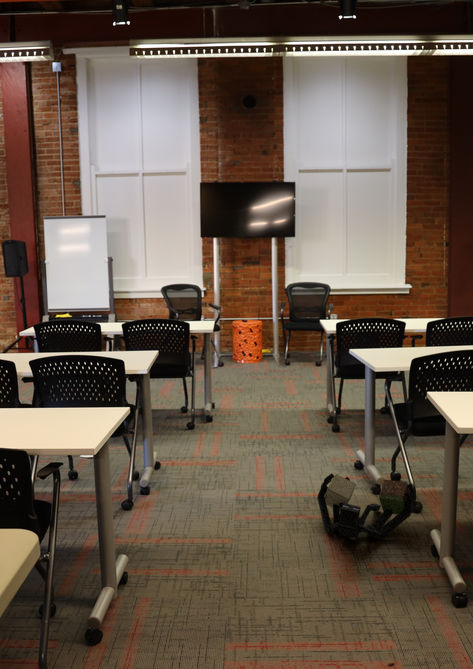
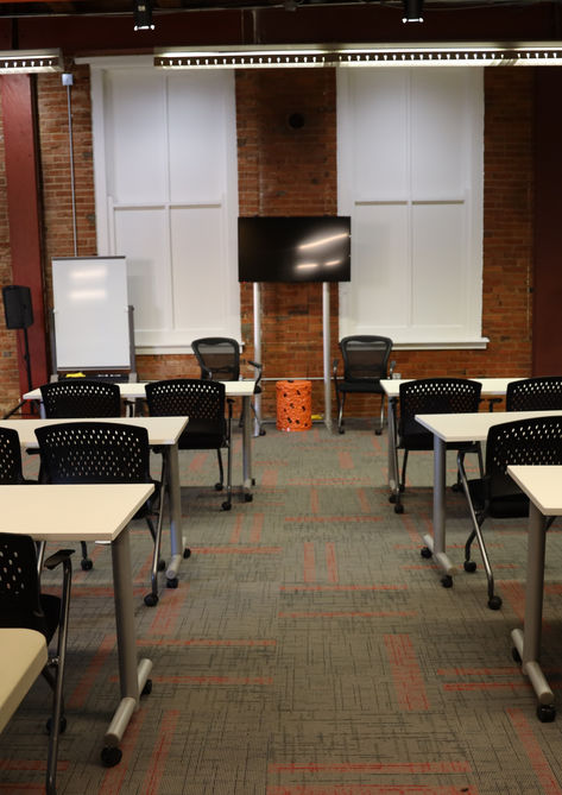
- toy figurine (365, 509)
